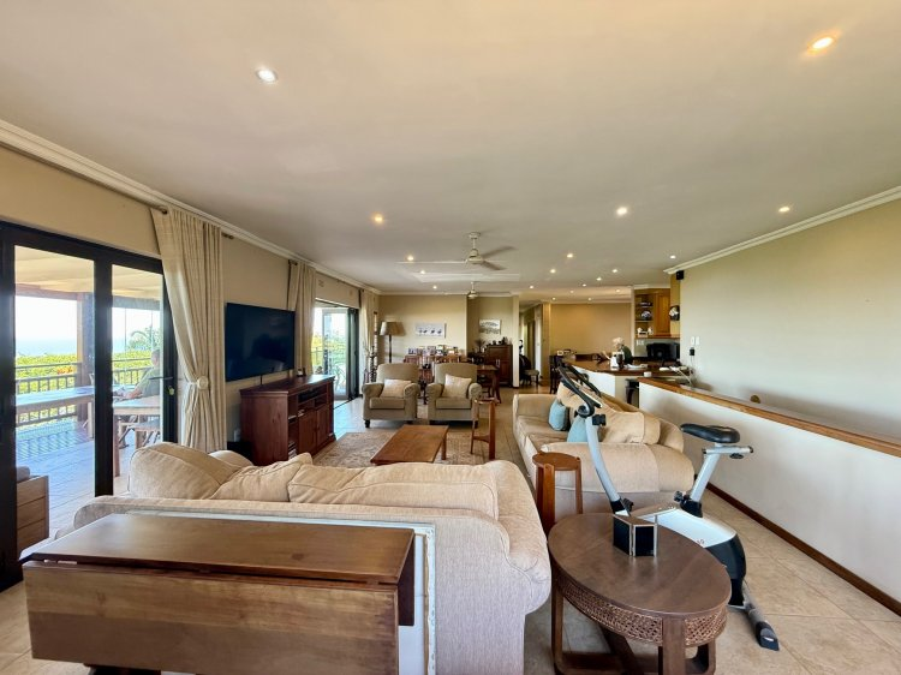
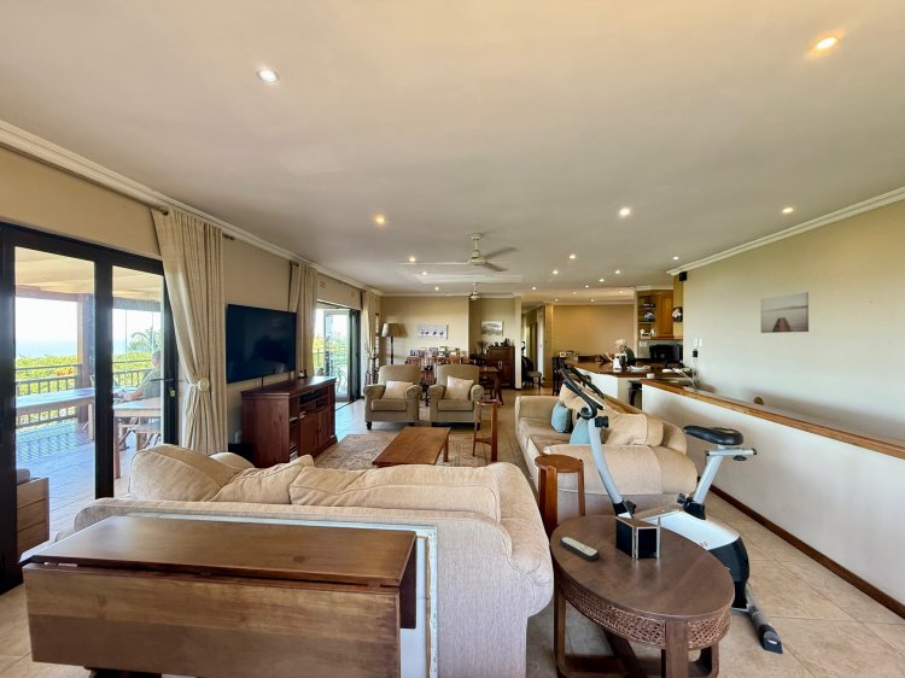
+ wall art (782, 314)
+ remote control (578, 547)
